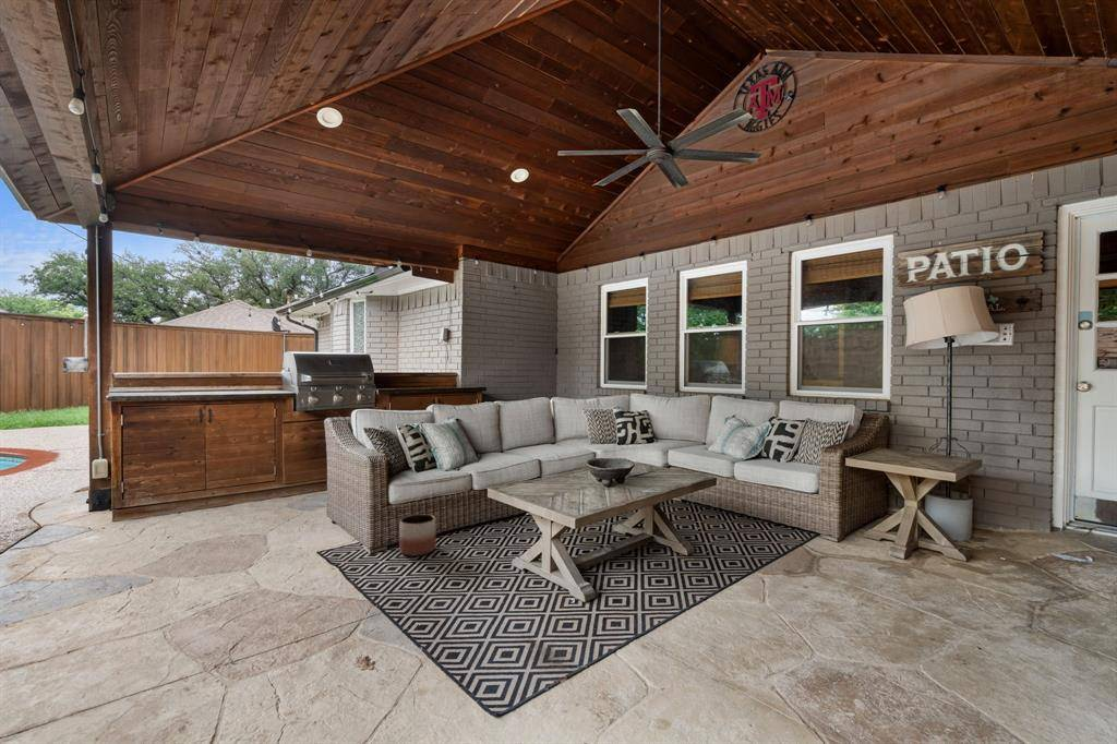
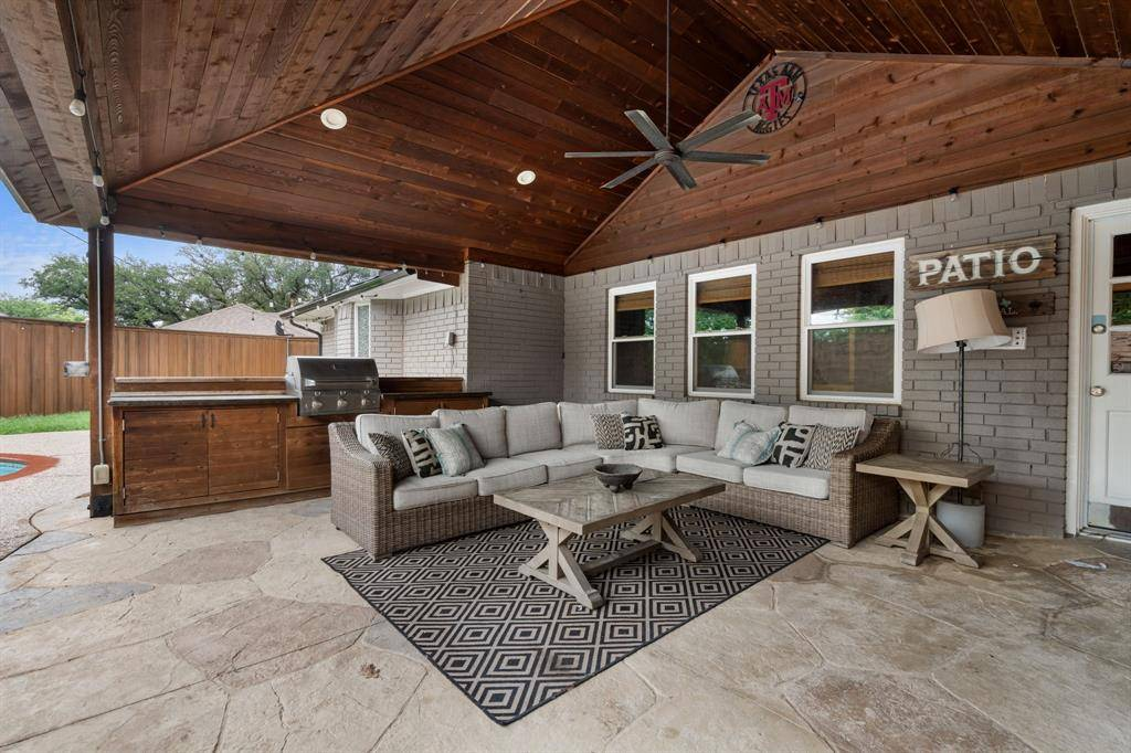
- planter (418, 535)
